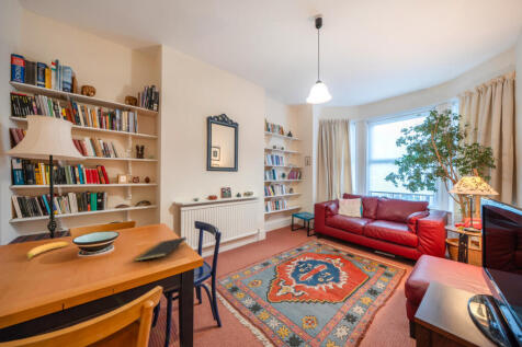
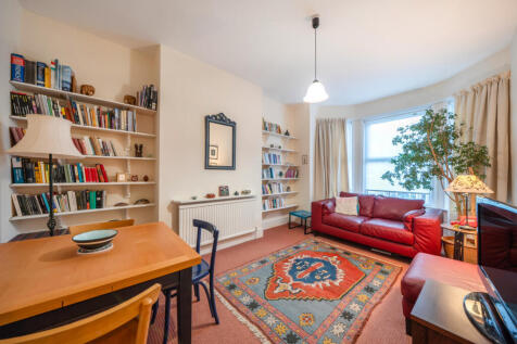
- banana (47, 248)
- notepad (162, 247)
